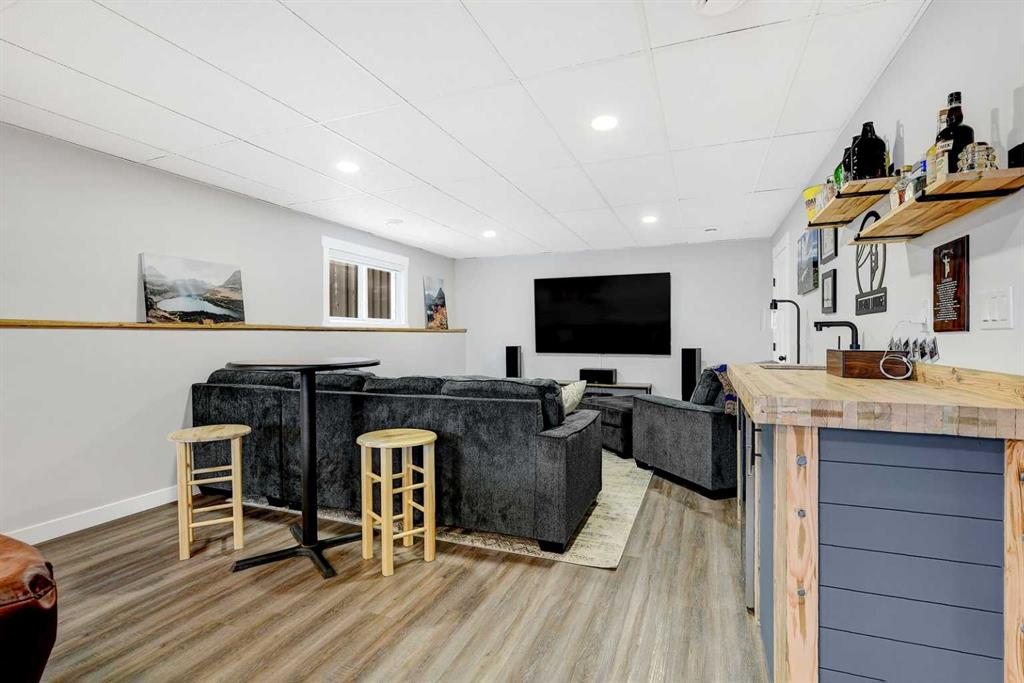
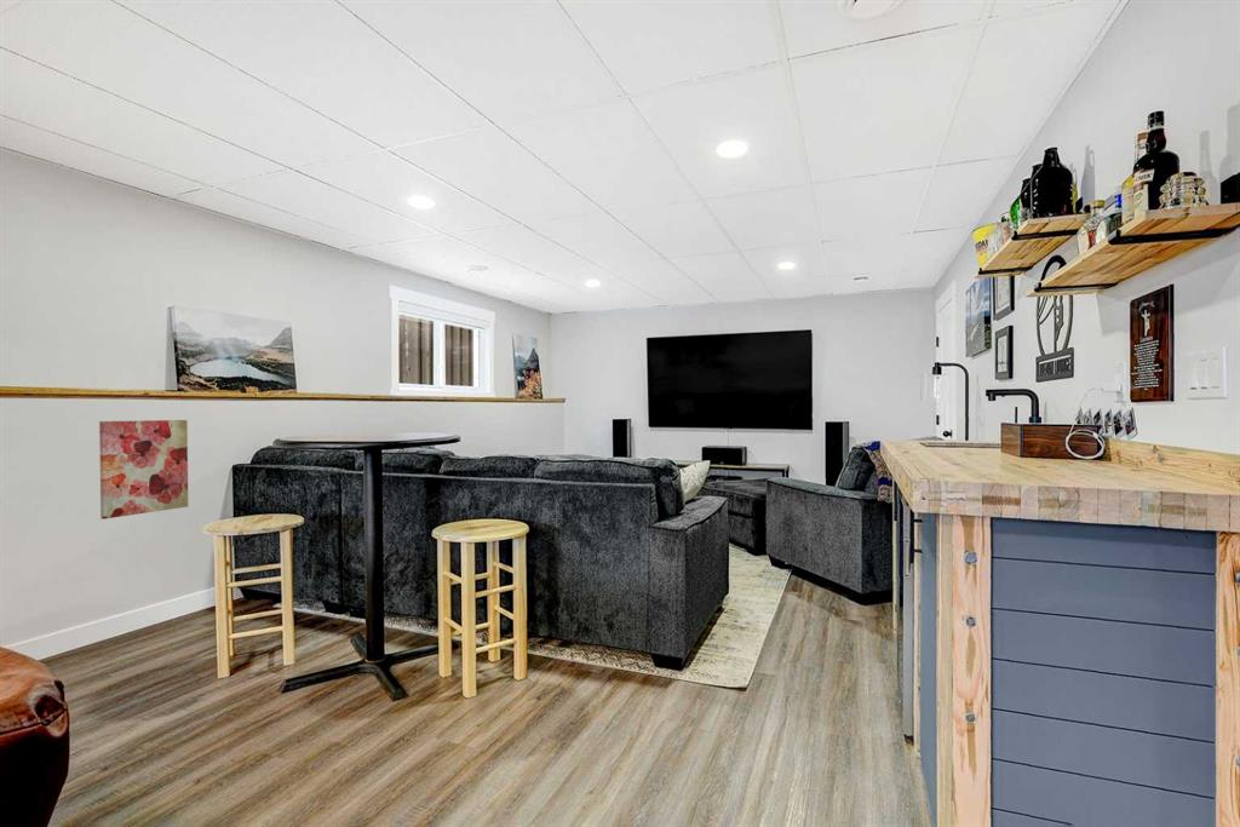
+ wall art (145, 466)
